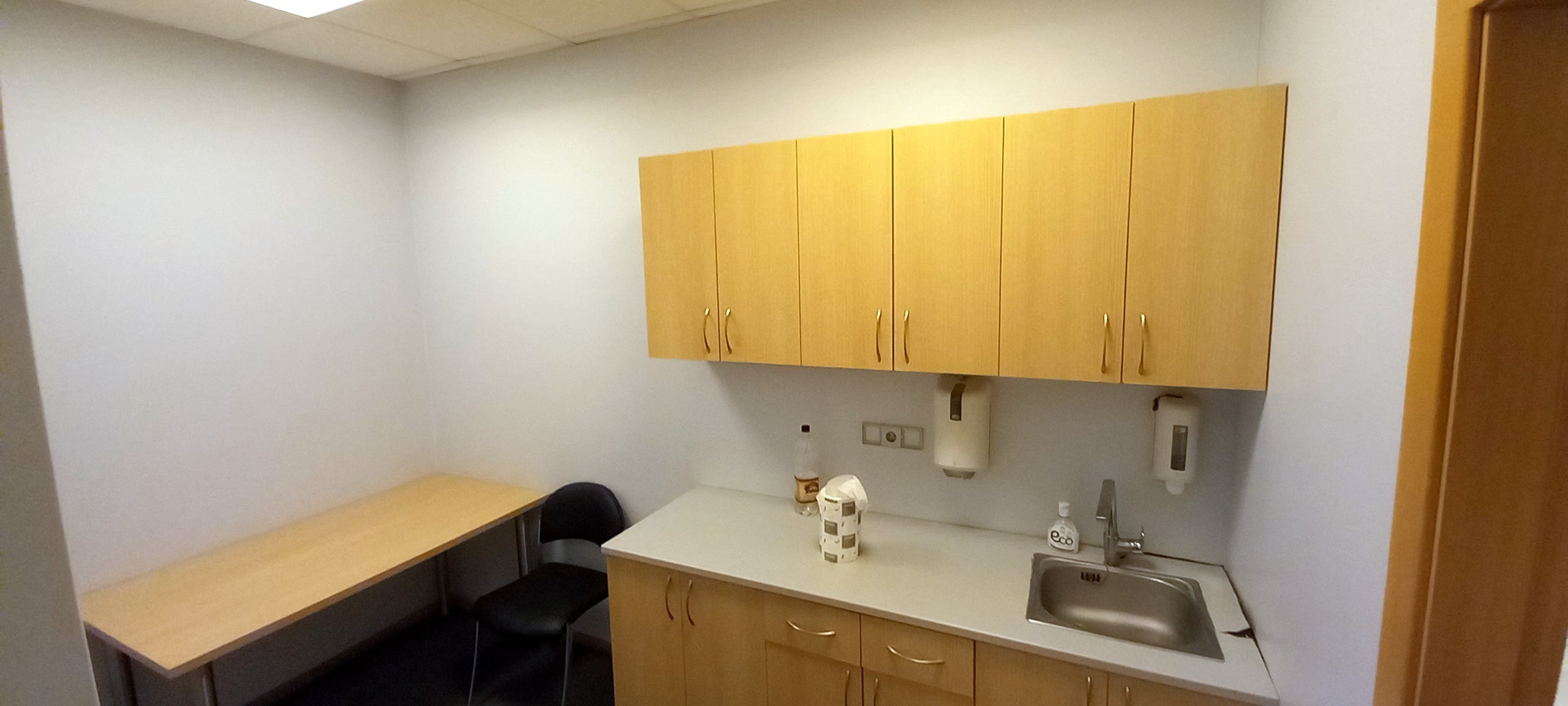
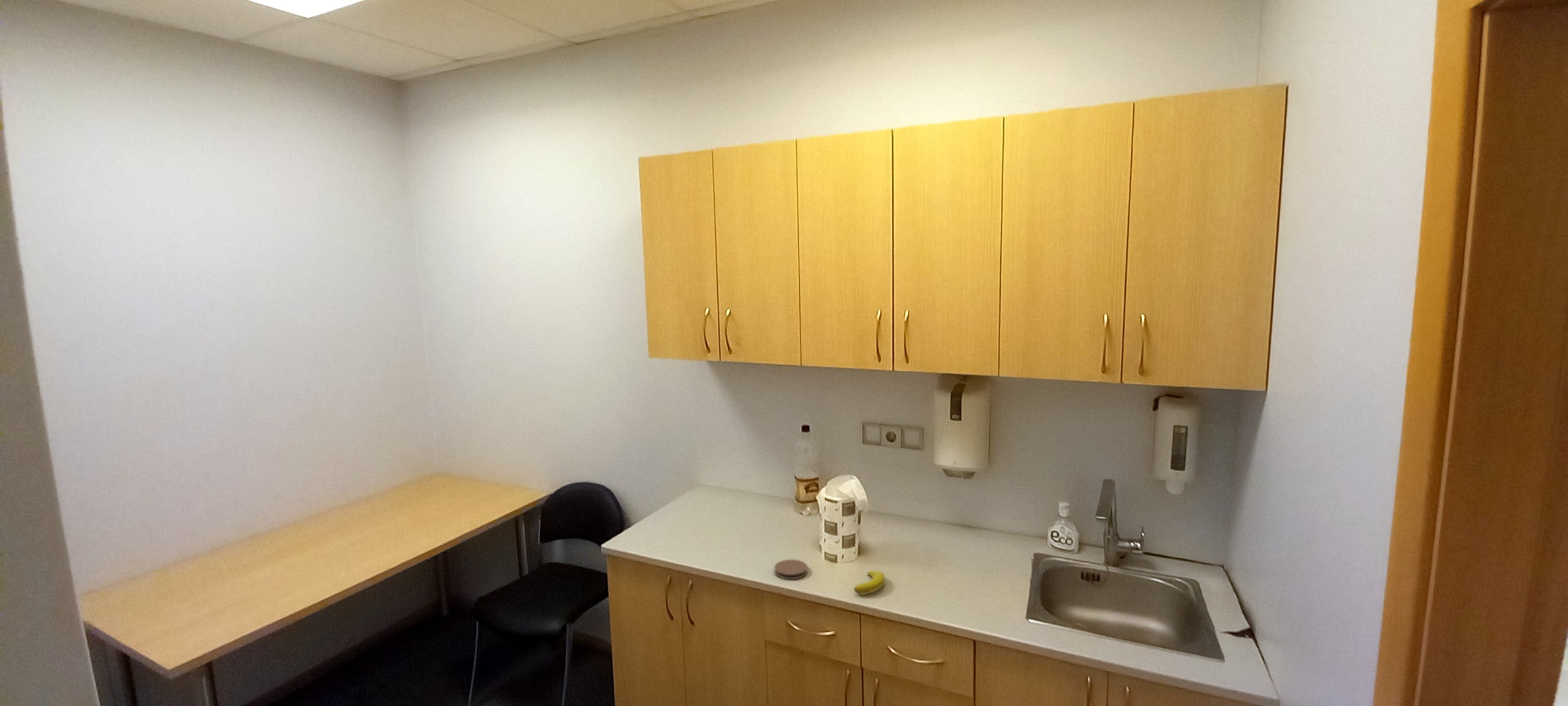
+ banana (871, 580)
+ coaster (791, 569)
